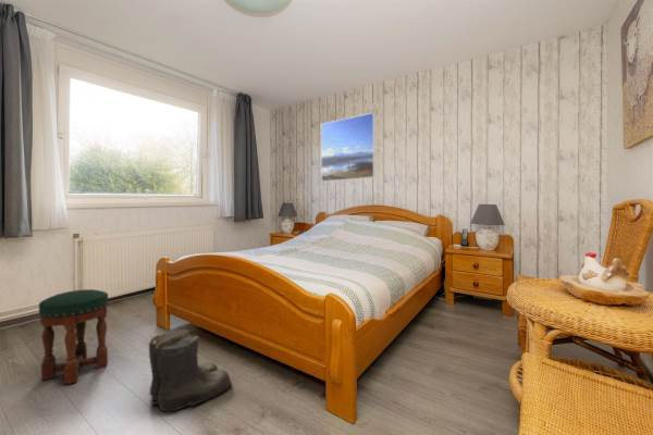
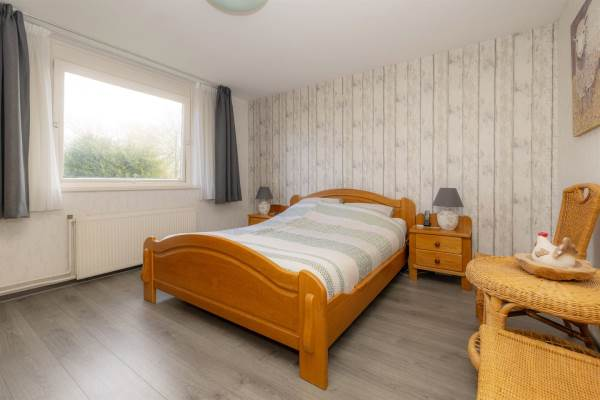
- boots (192, 362)
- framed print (346, 149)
- stool (76, 332)
